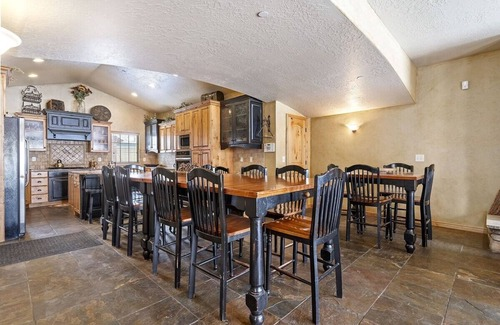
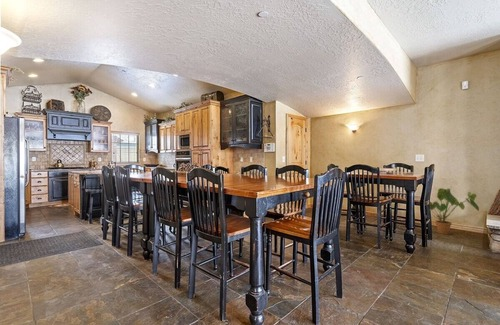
+ house plant (448, 209)
